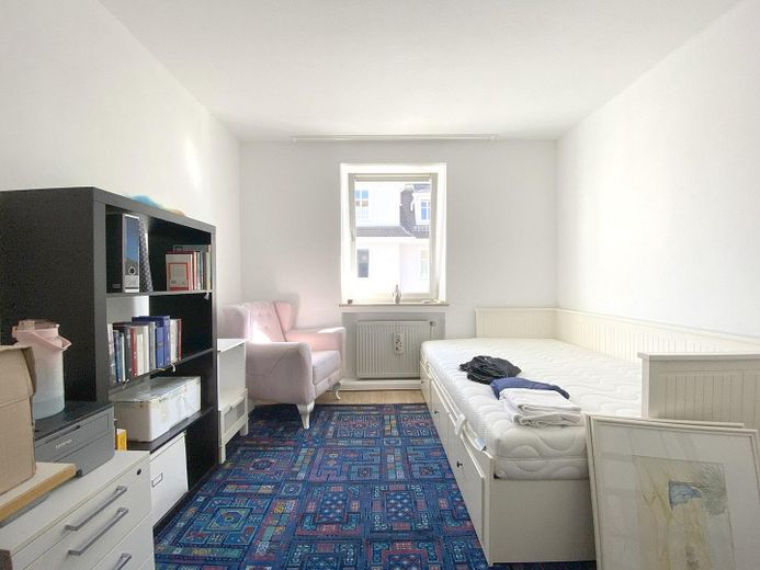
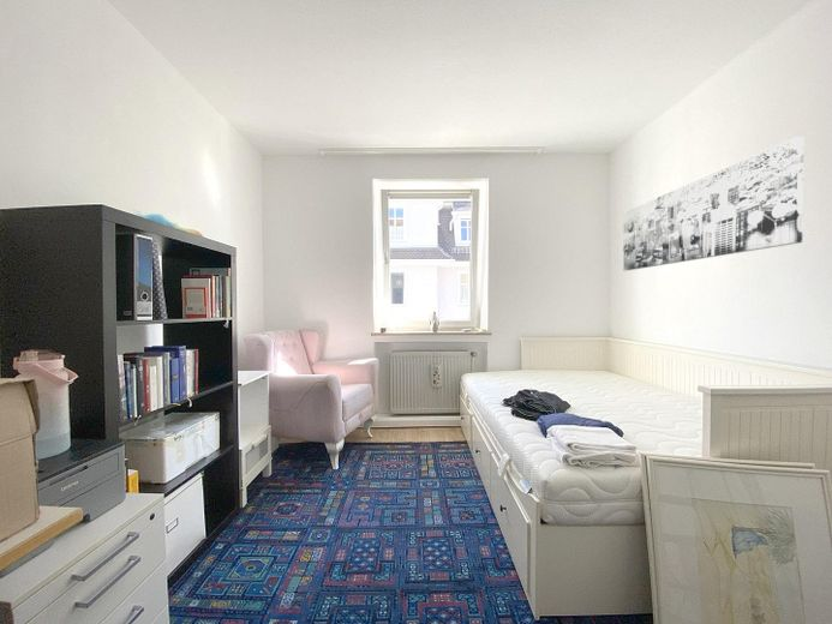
+ wall art (687, 222)
